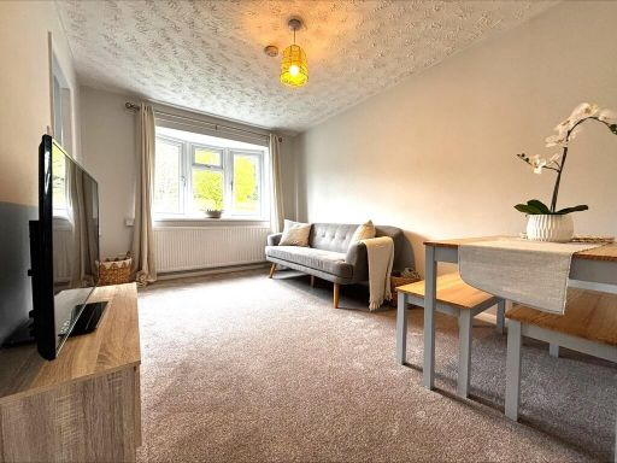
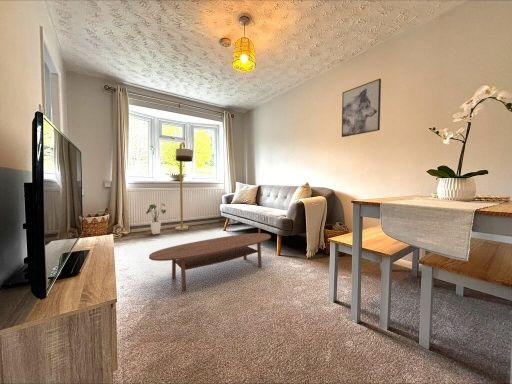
+ wall art (359, 110)
+ floor lamp (181, 186)
+ coffee table (219, 257)
+ house plant (157, 217)
